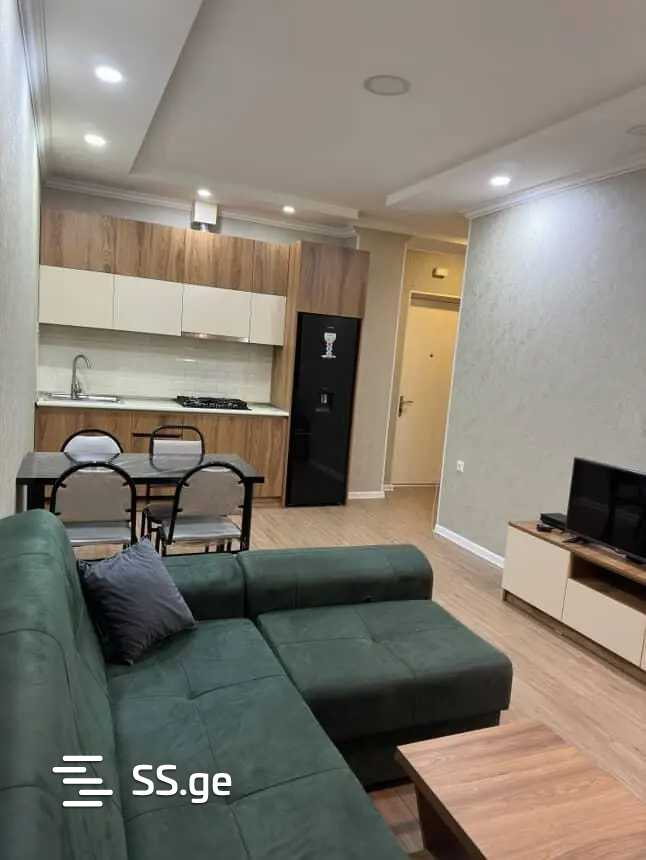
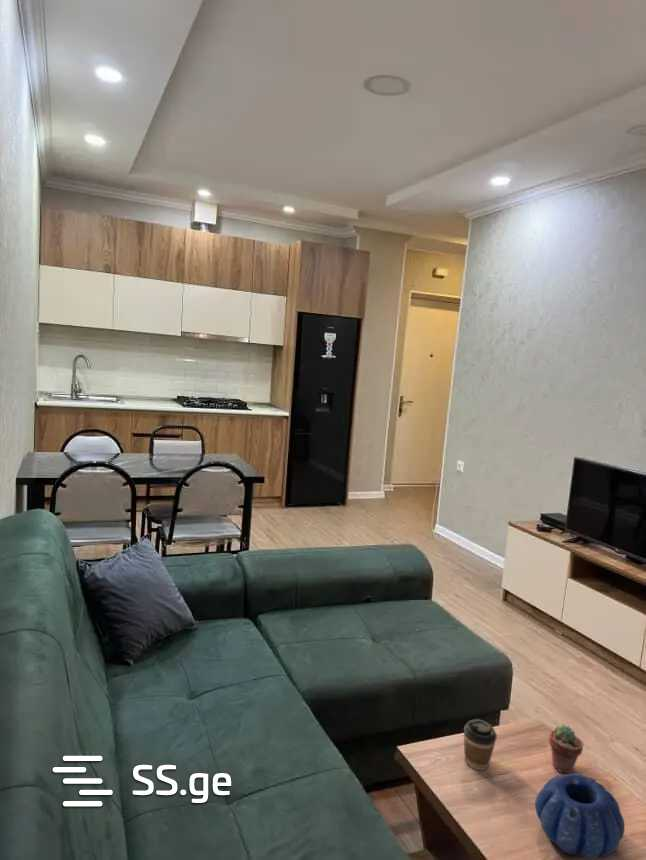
+ coffee cup (478, 742)
+ decorative bowl (579, 812)
+ potted succulent (565, 746)
